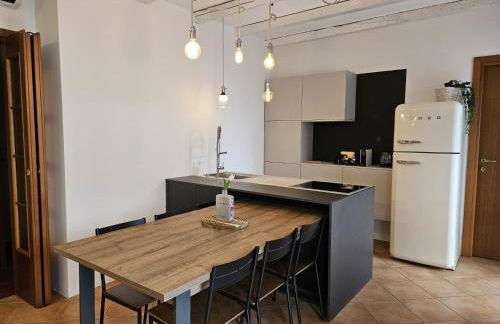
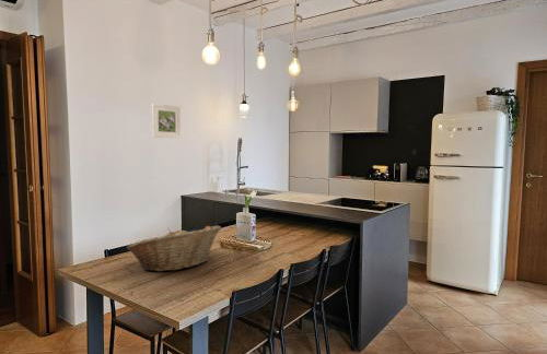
+ fruit basket (176, 244)
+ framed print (166, 121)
